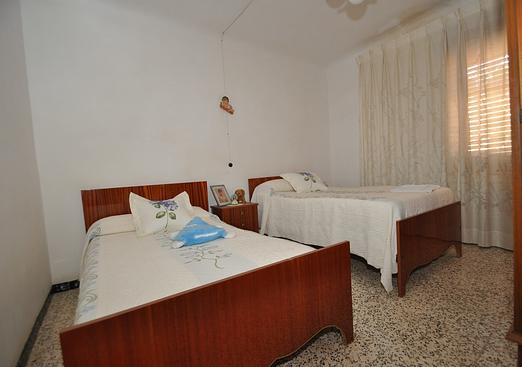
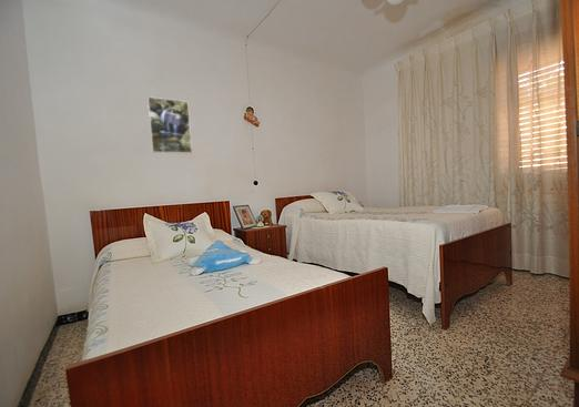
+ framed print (170, 125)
